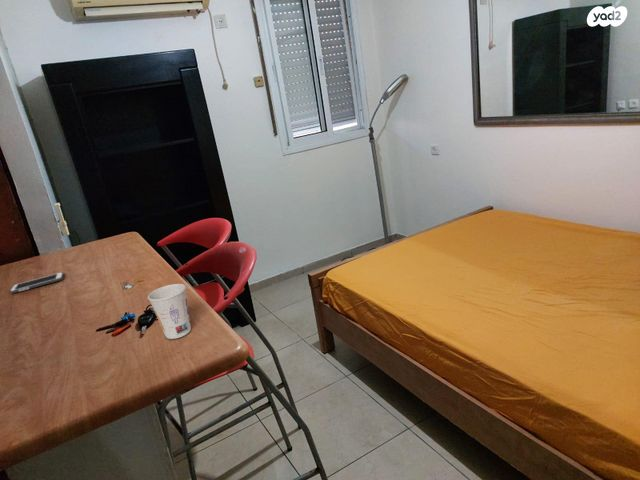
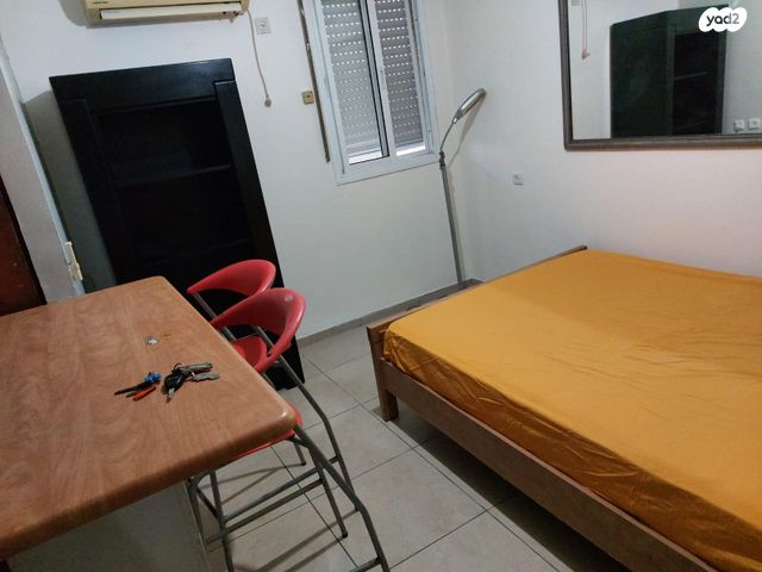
- cell phone (37, 282)
- cup (172, 312)
